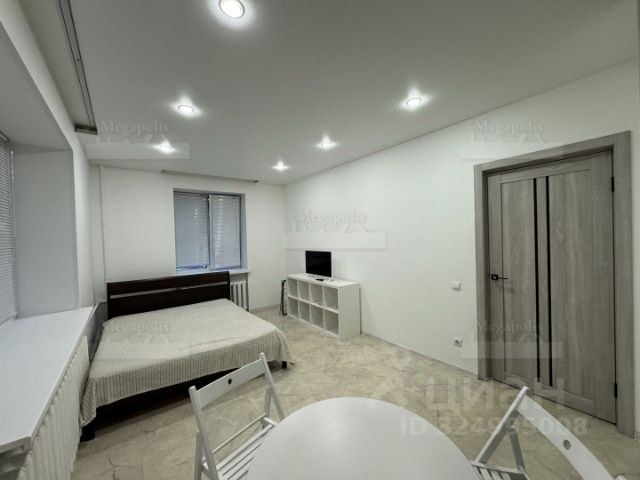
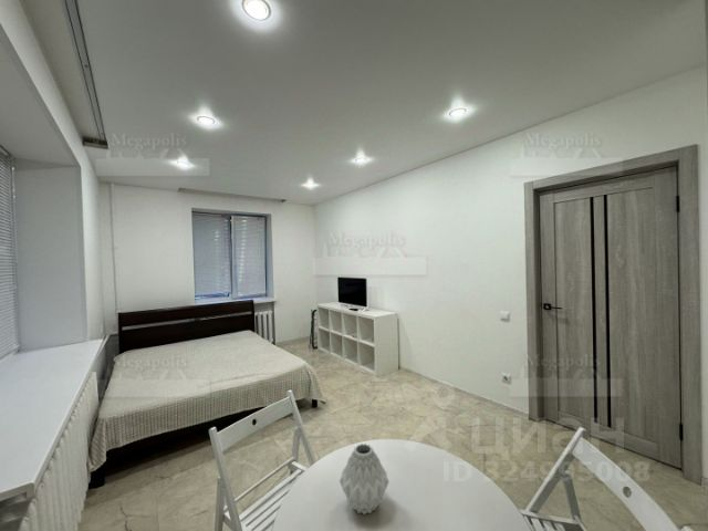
+ vase (363, 476)
